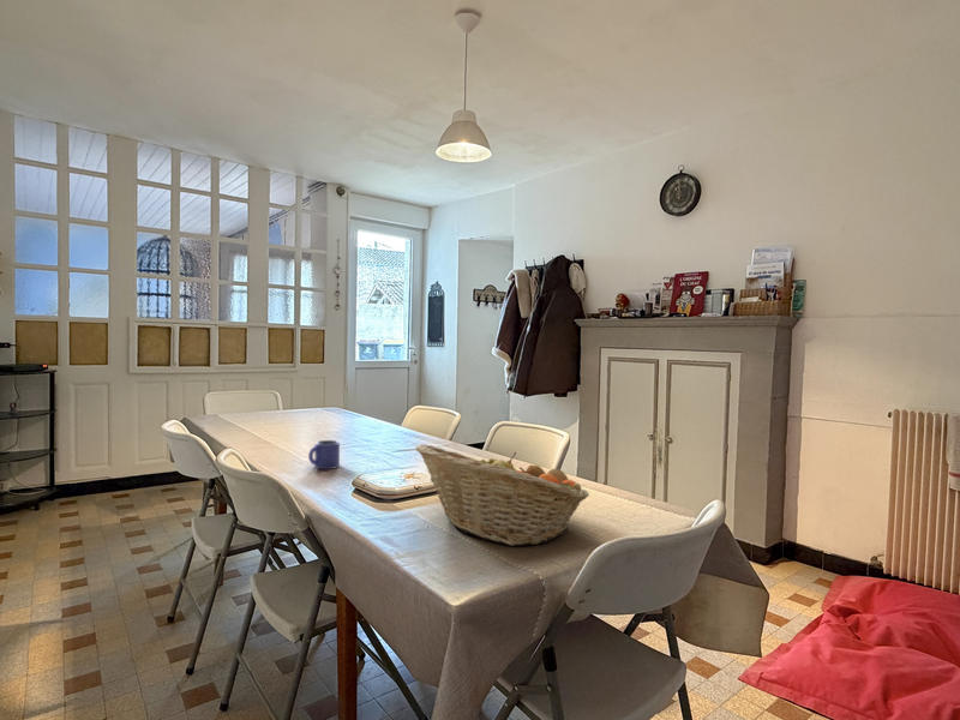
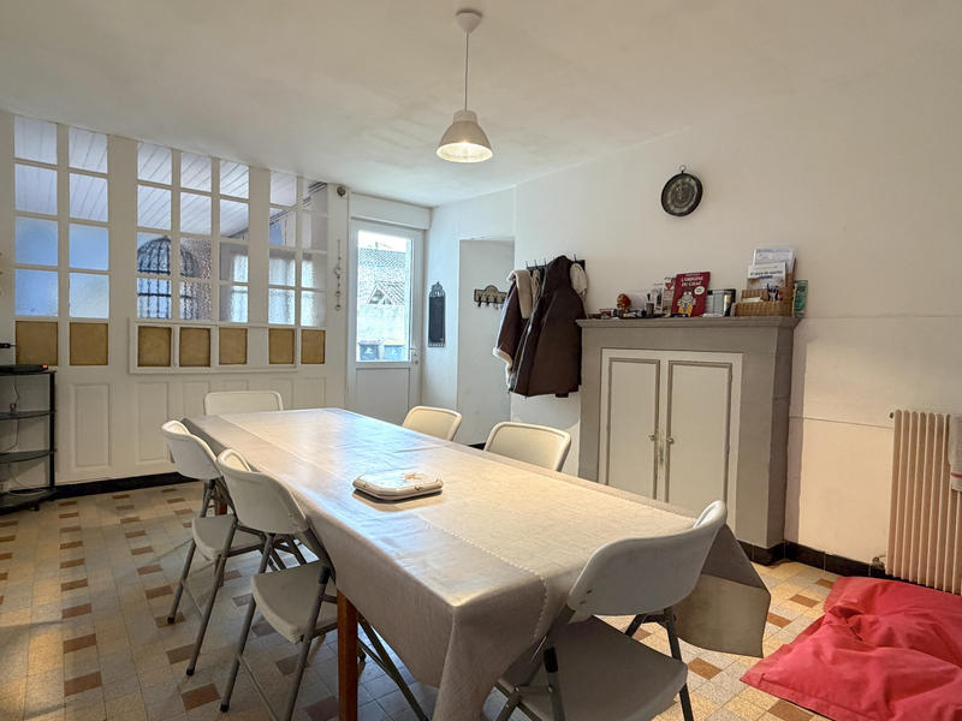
- fruit basket (498, 484)
- mug (323, 455)
